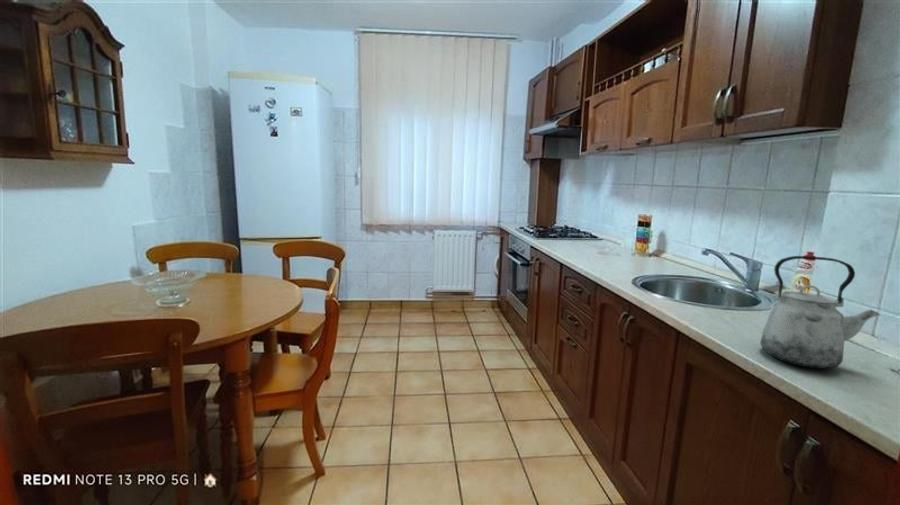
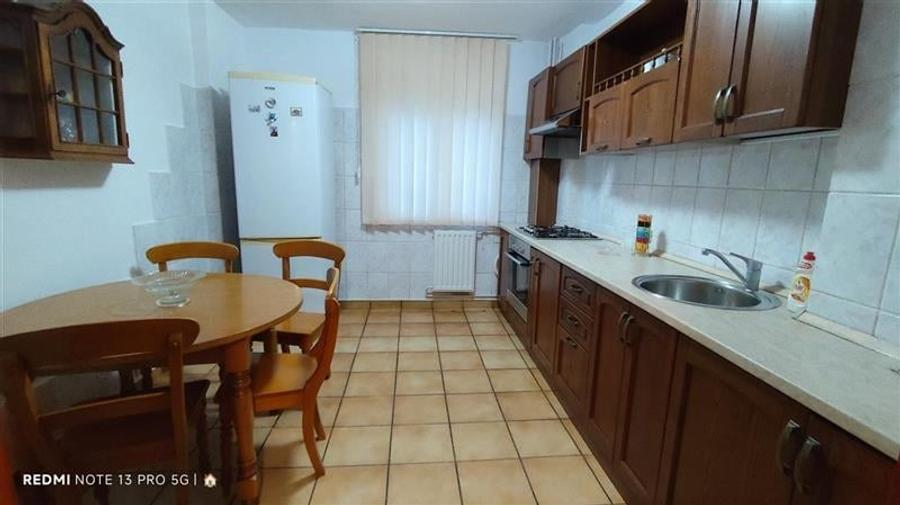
- kettle (821, 311)
